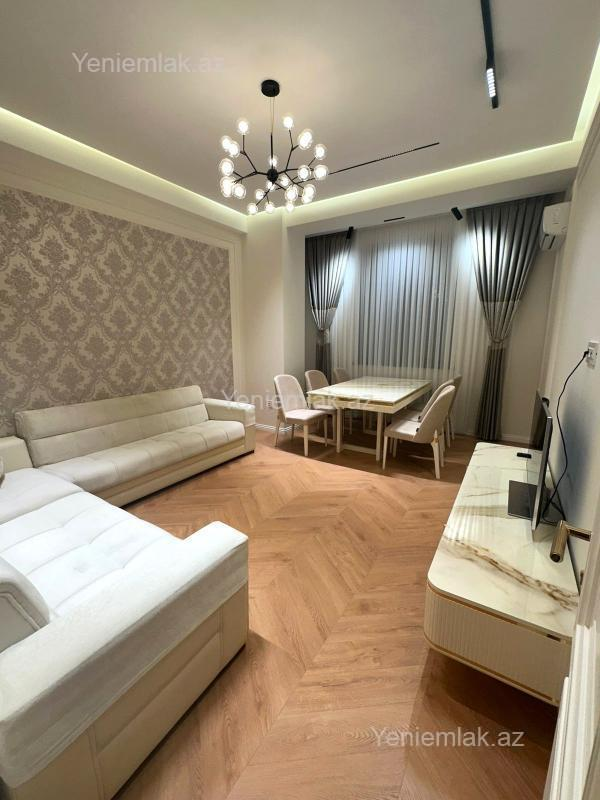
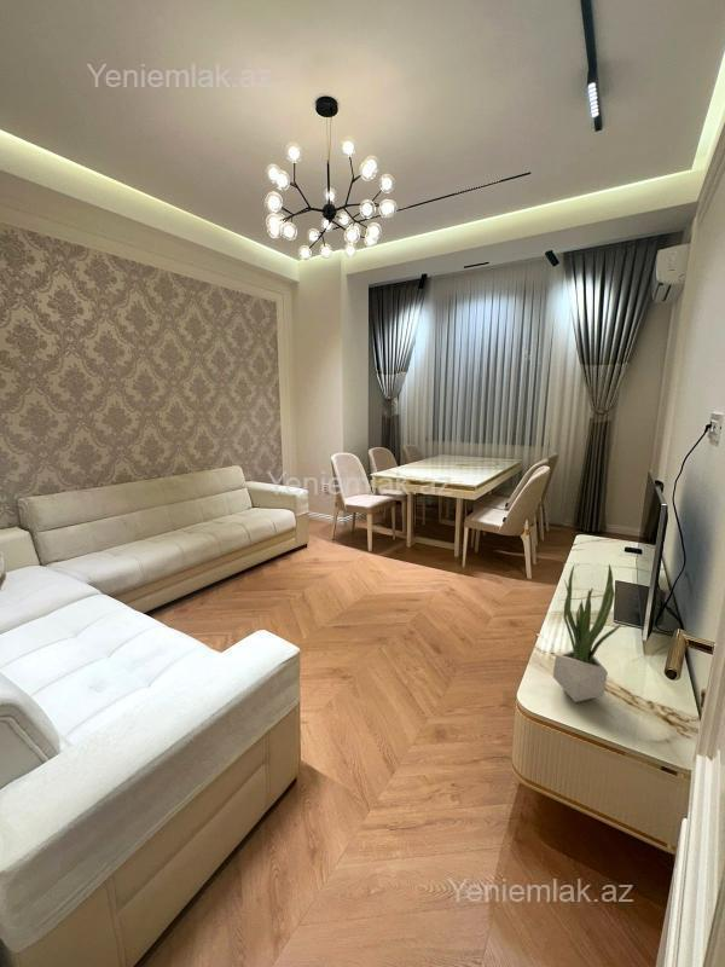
+ potted plant (587, 632)
